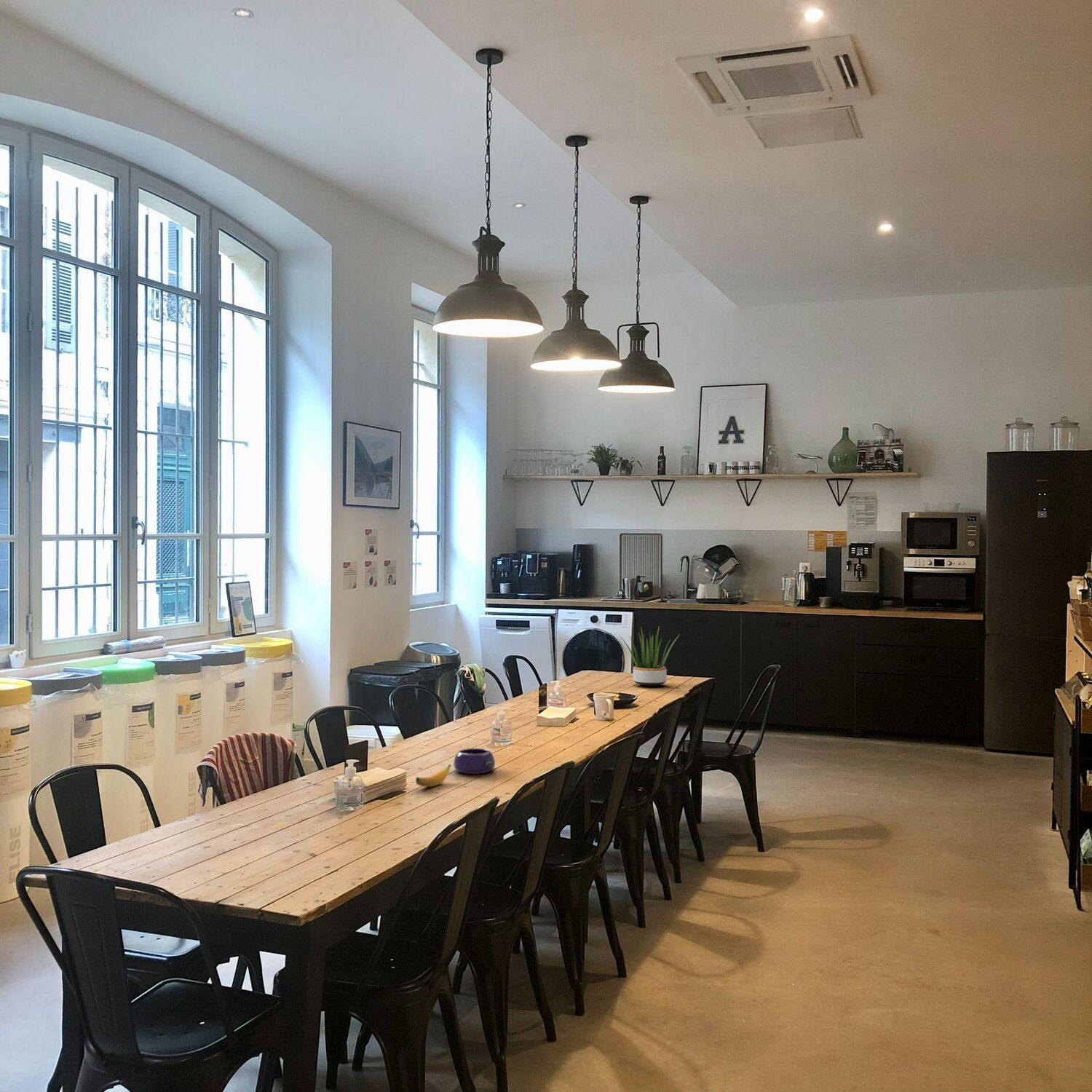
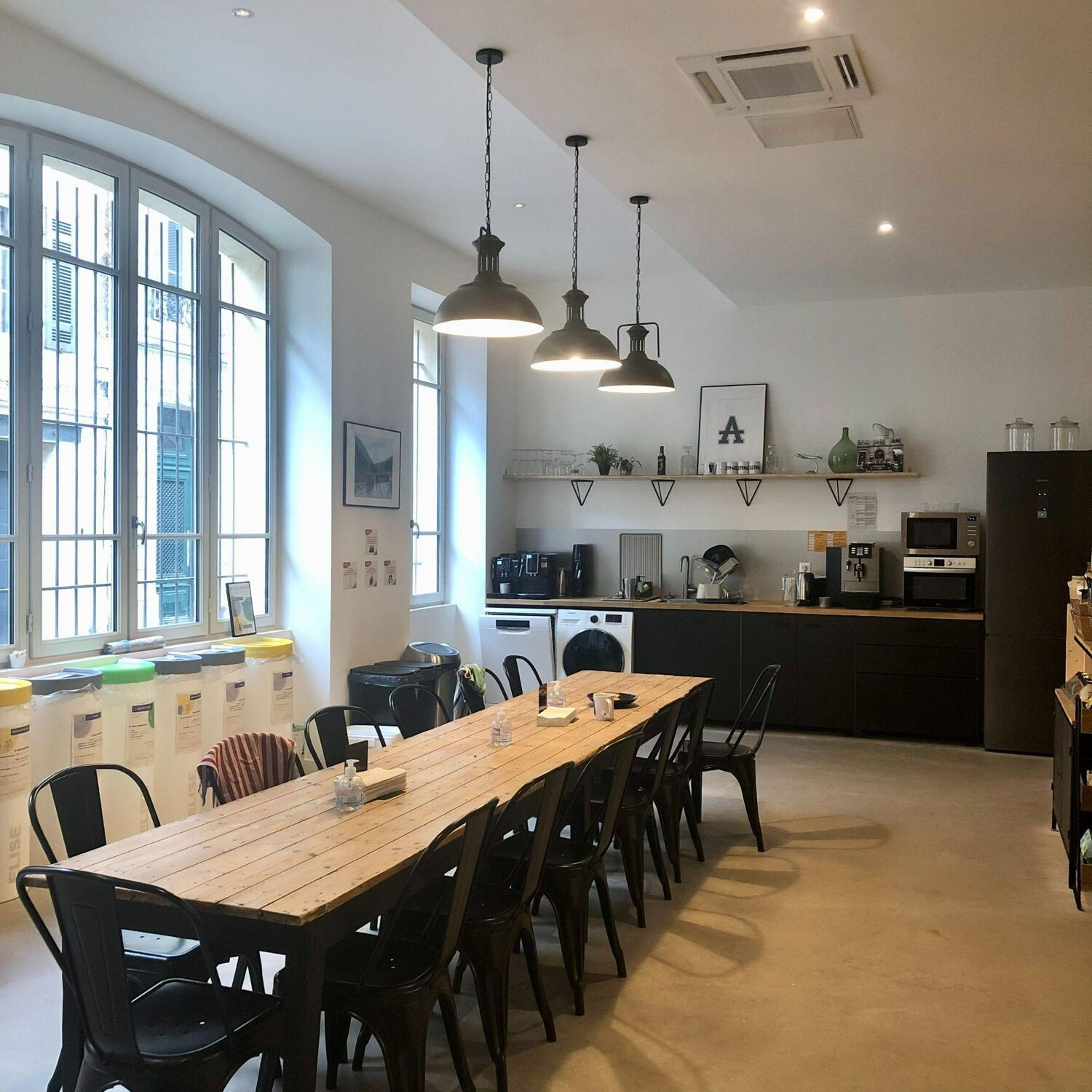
- banana (433, 777)
- potted plant (649, 656)
- bowl (476, 760)
